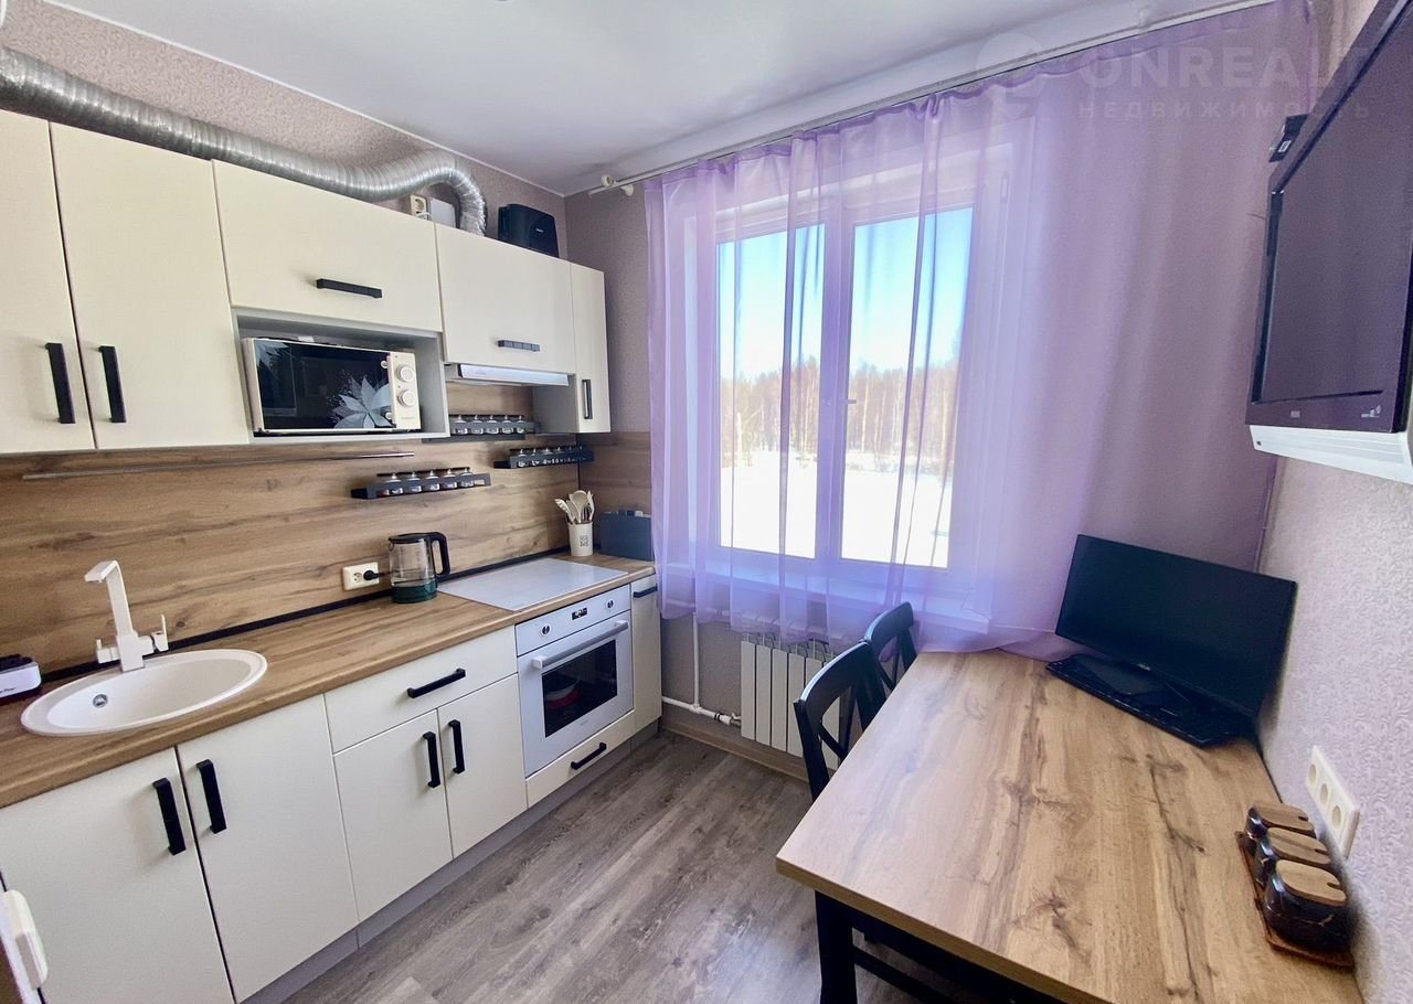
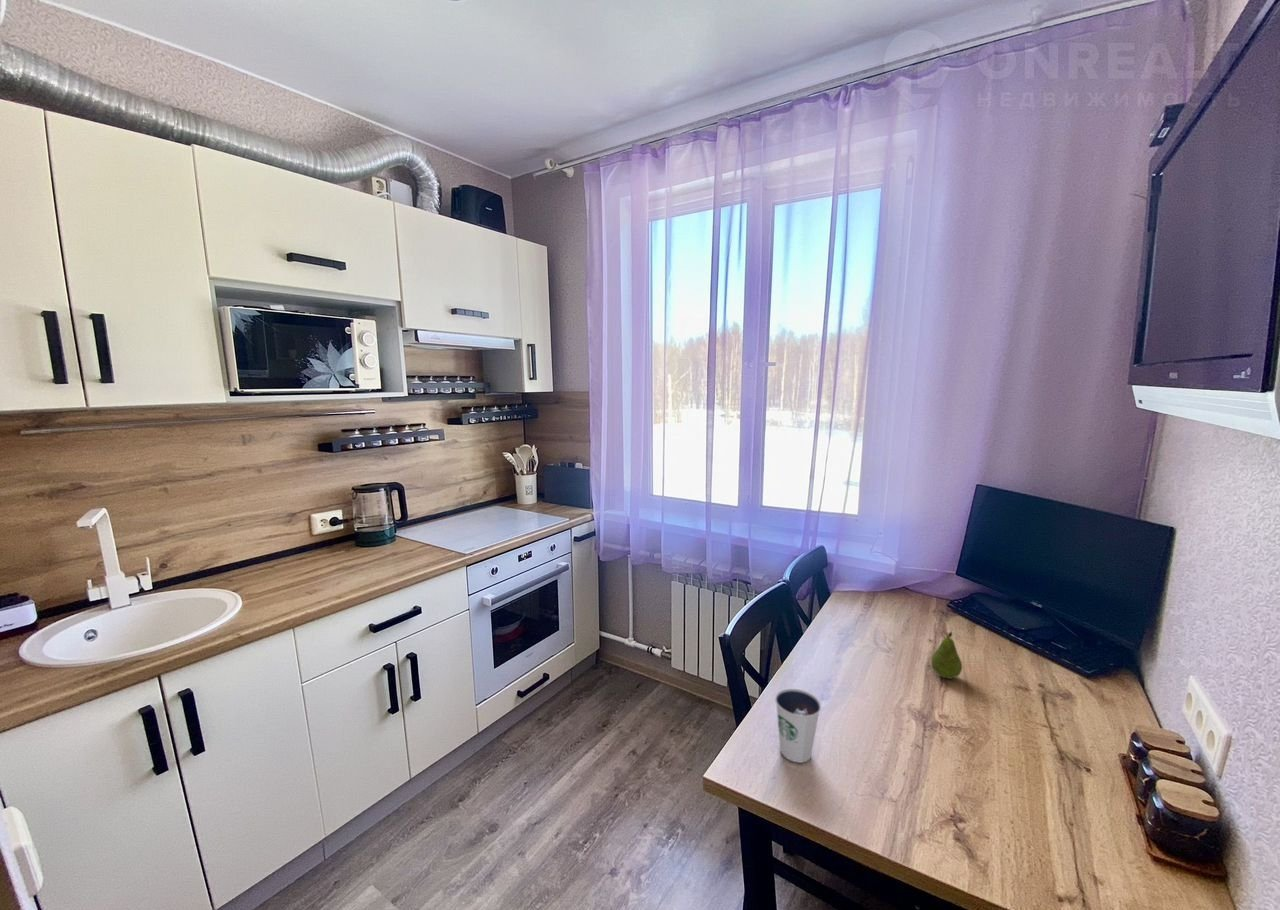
+ fruit (947, 654)
+ dixie cup (796, 727)
